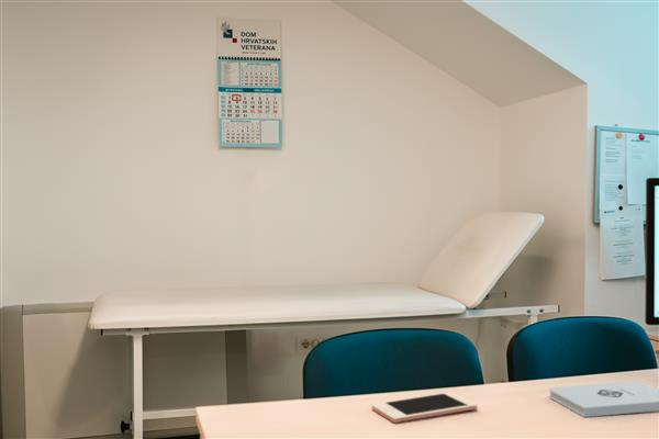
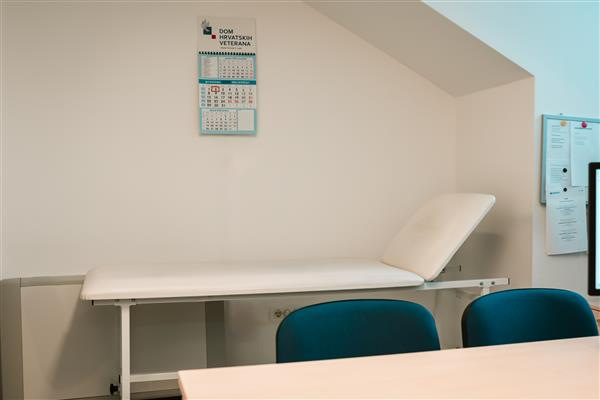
- notepad (613, 397)
- cell phone (424, 406)
